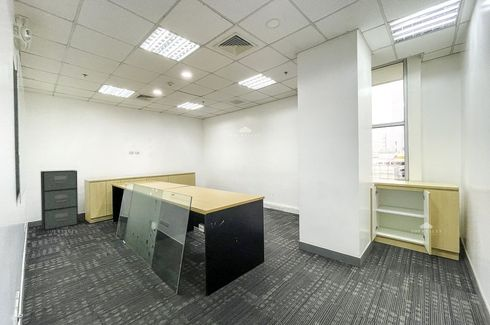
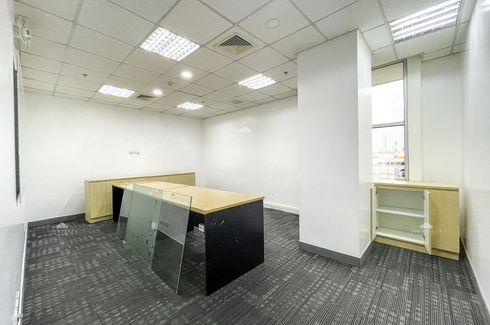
- filing cabinet (59, 197)
